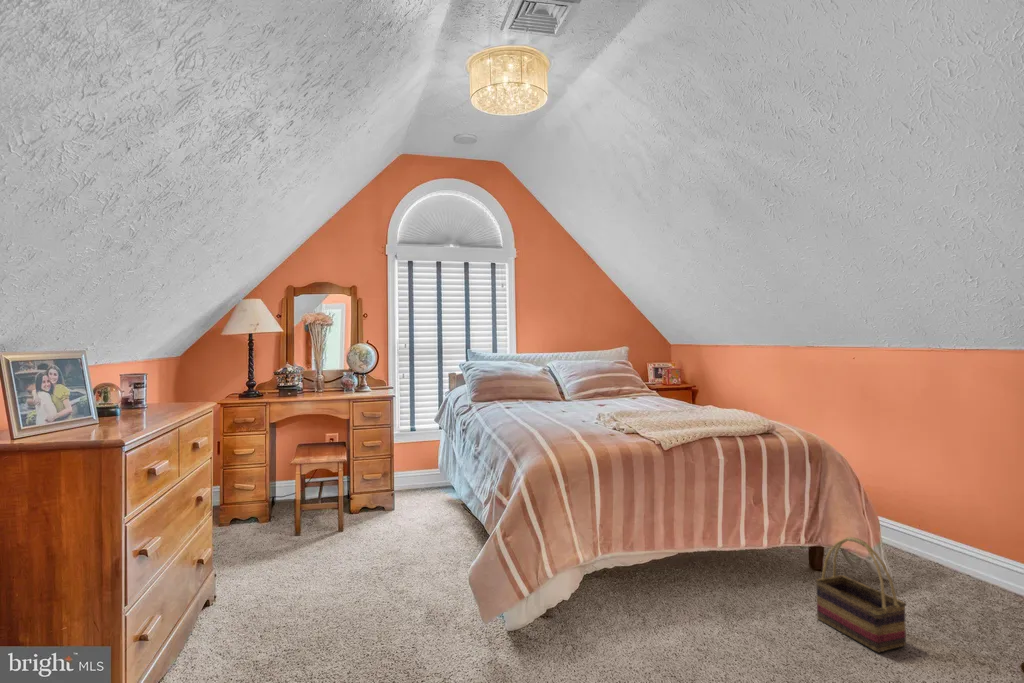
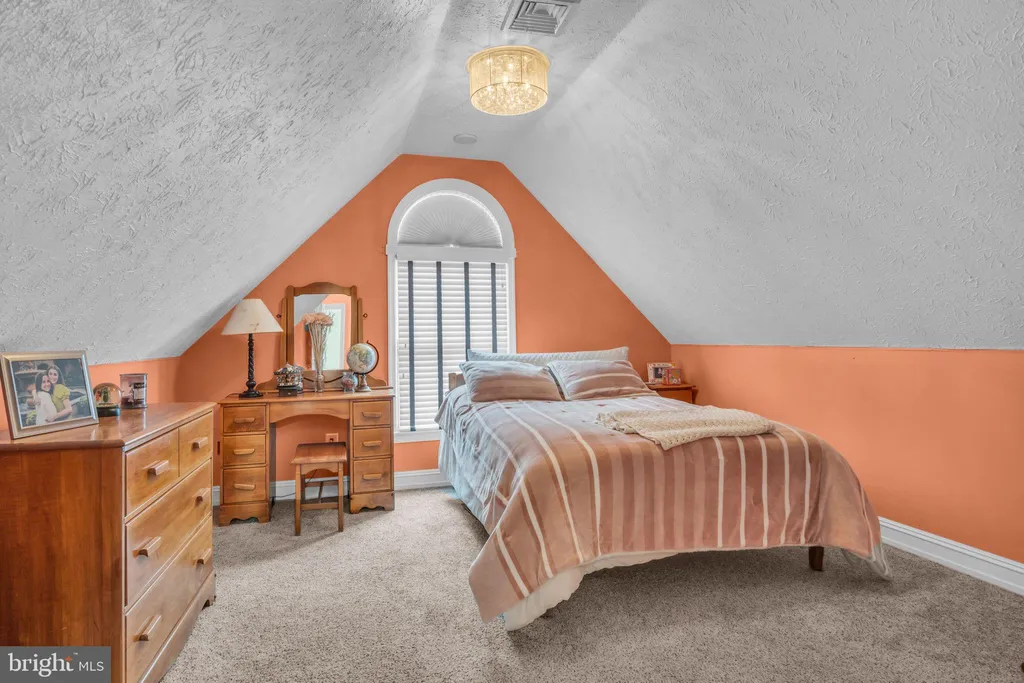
- basket (858, 585)
